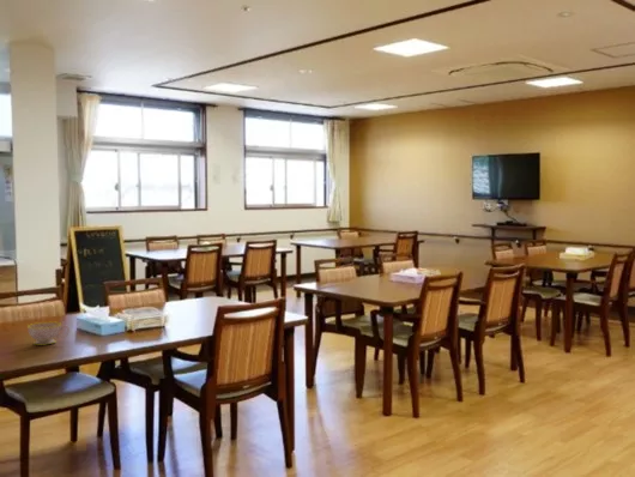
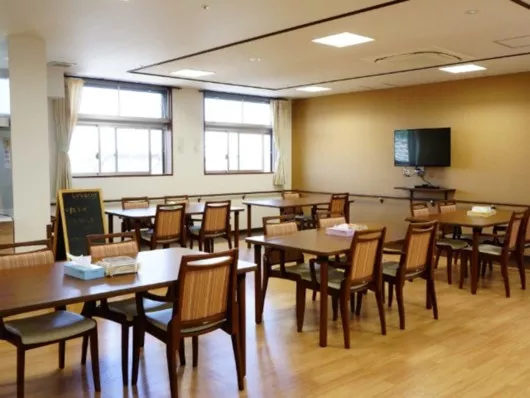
- teacup (47, 333)
